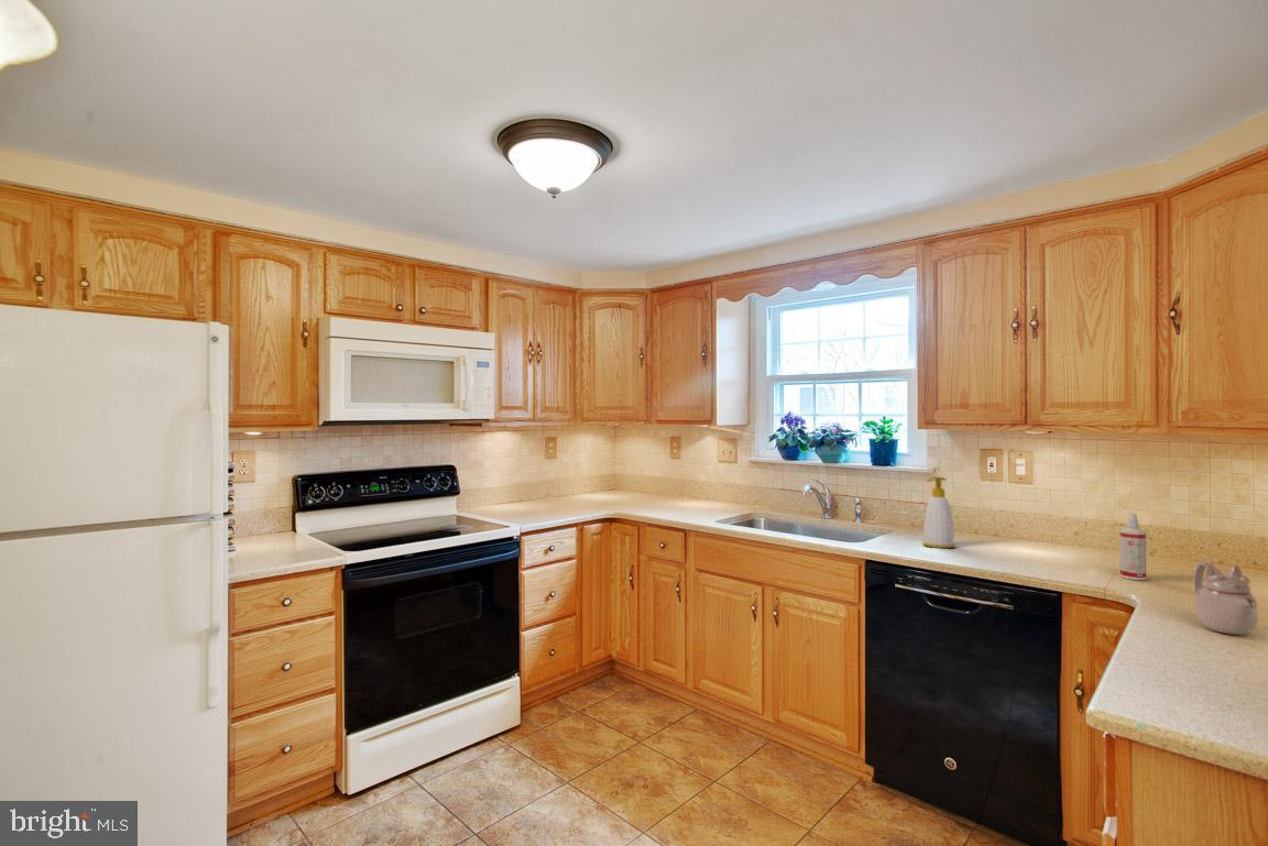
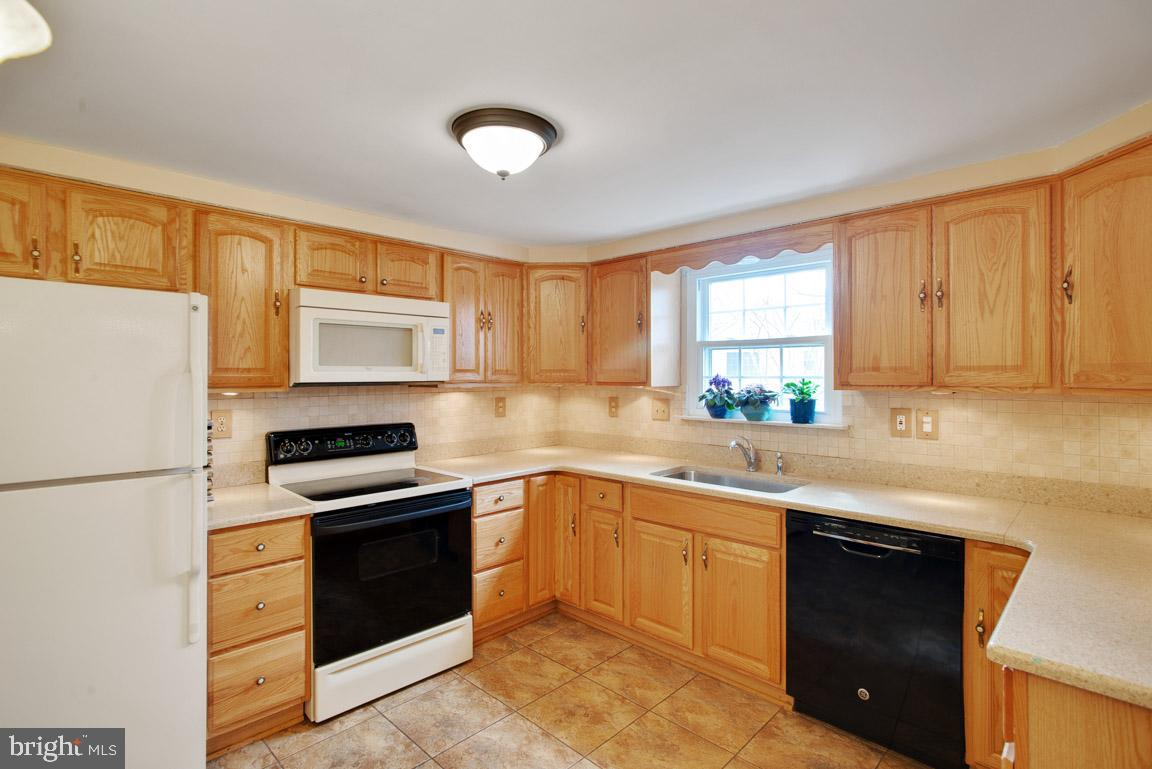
- spray bottle (1133, 545)
- teapot (1223, 596)
- soap bottle (938, 510)
